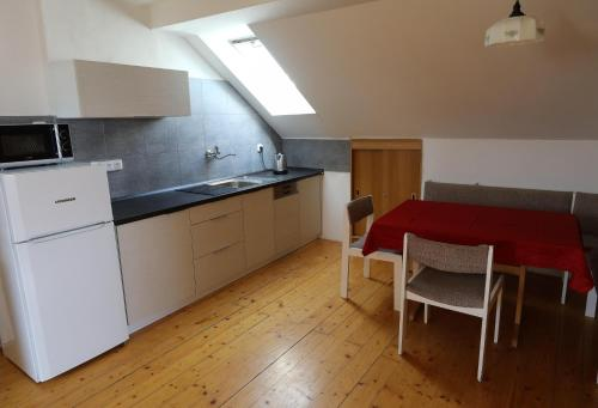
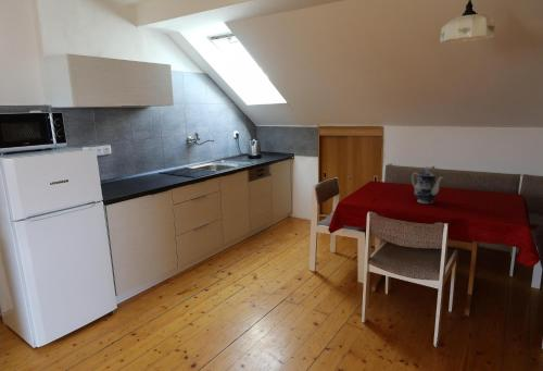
+ teapot (426, 184)
